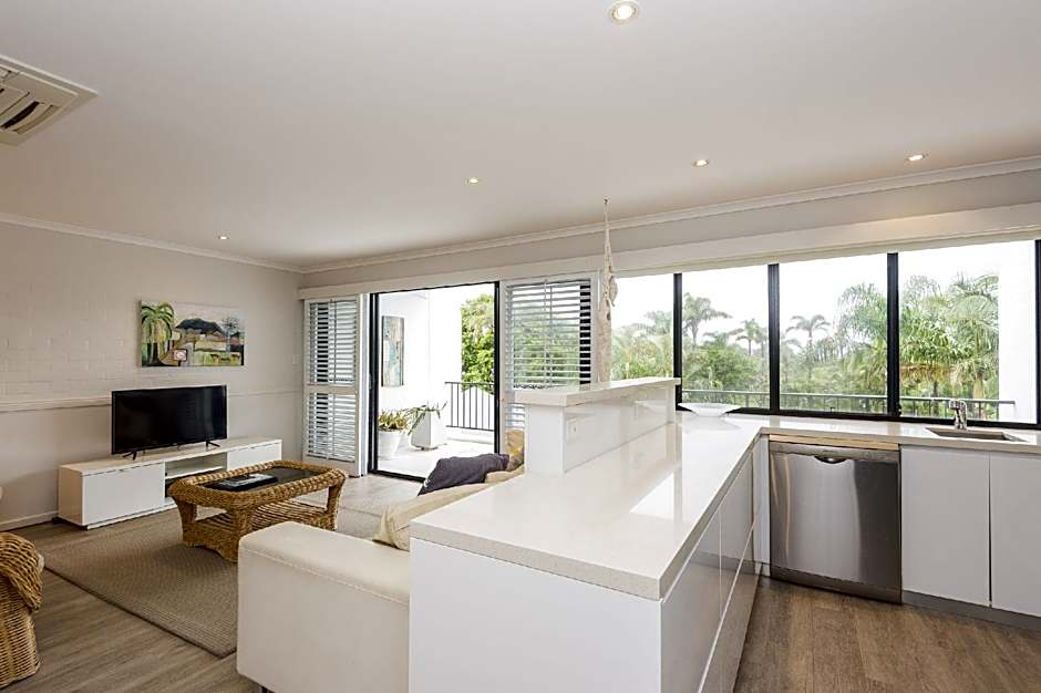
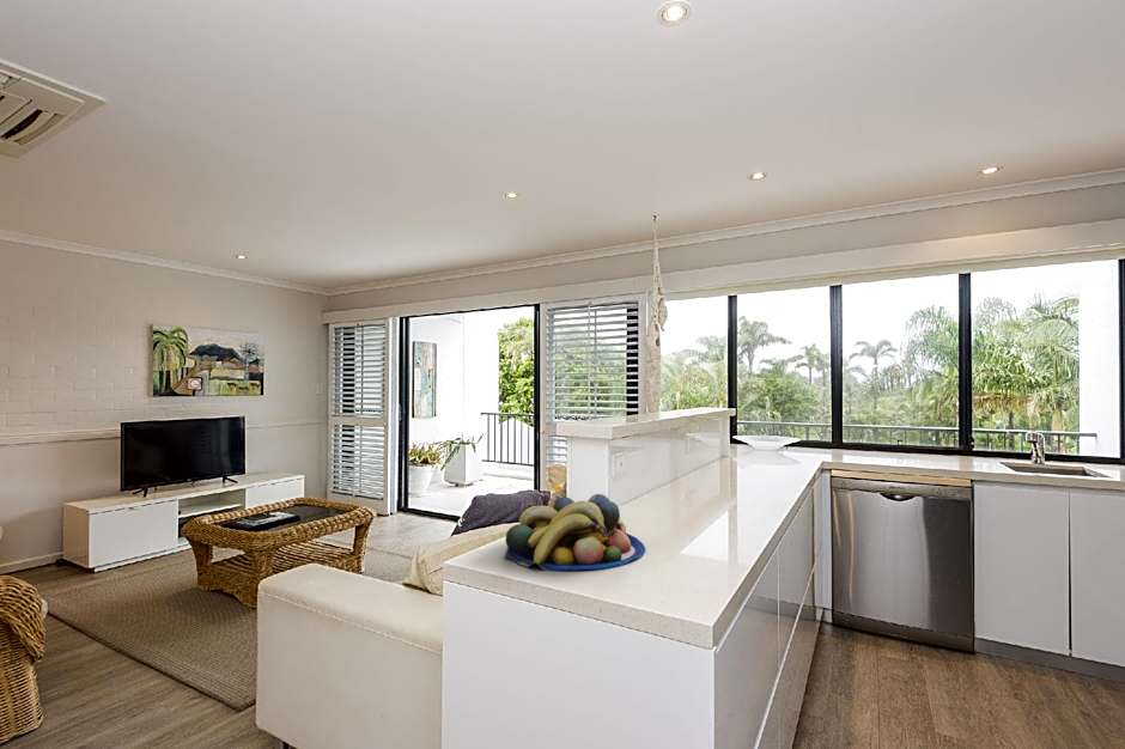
+ fruit bowl (576, 523)
